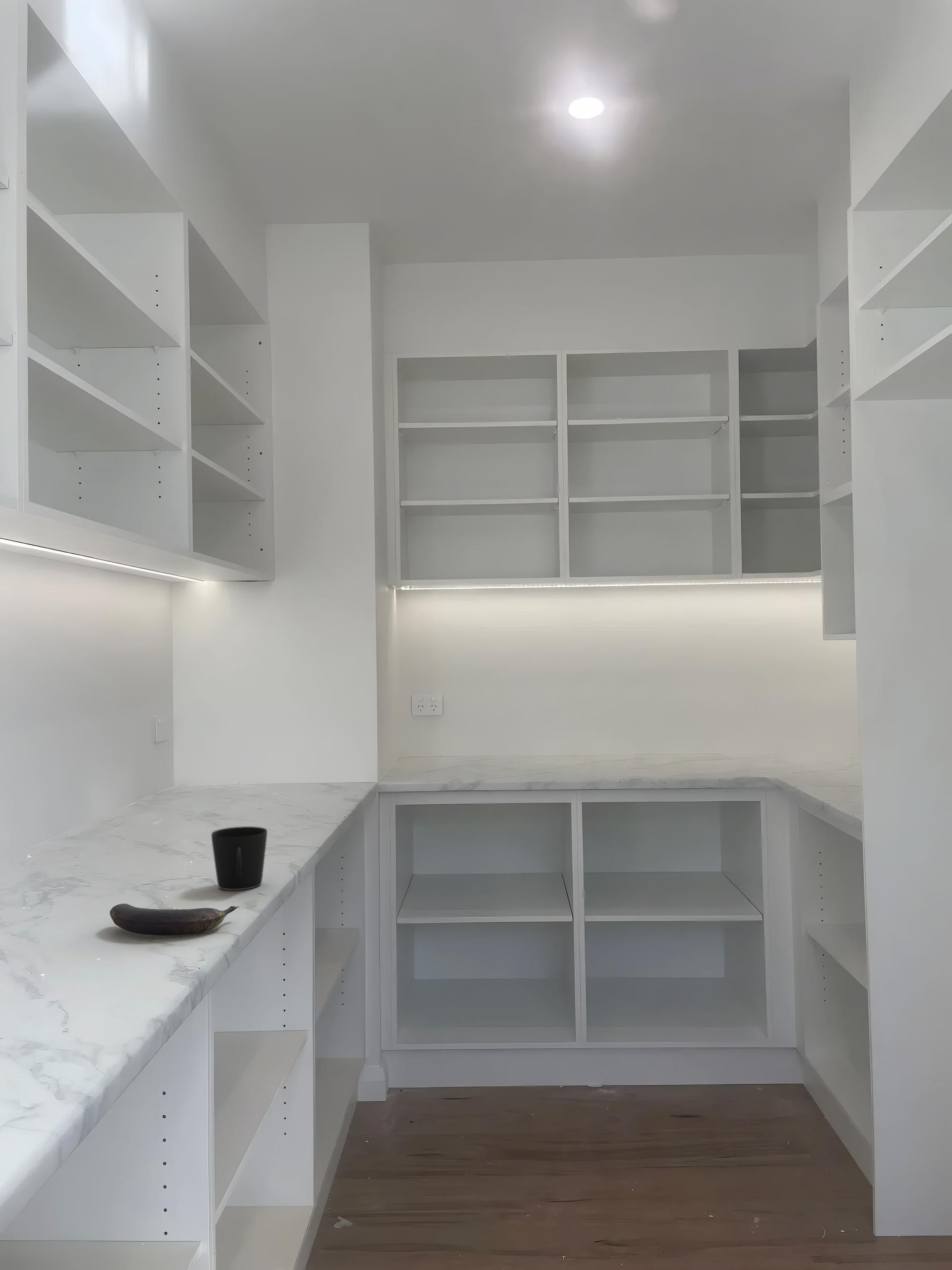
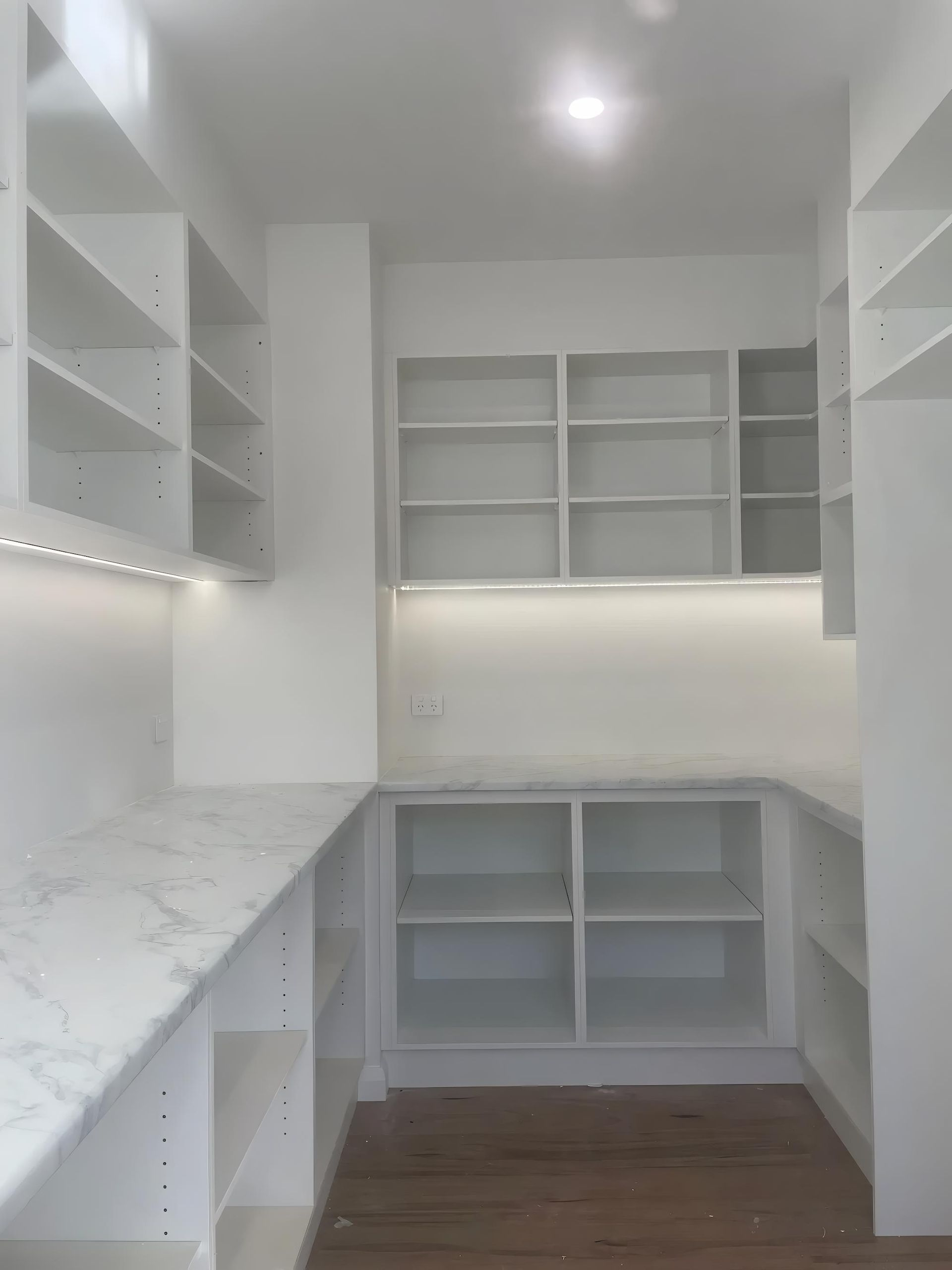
- cup (239, 859)
- banana (169, 917)
